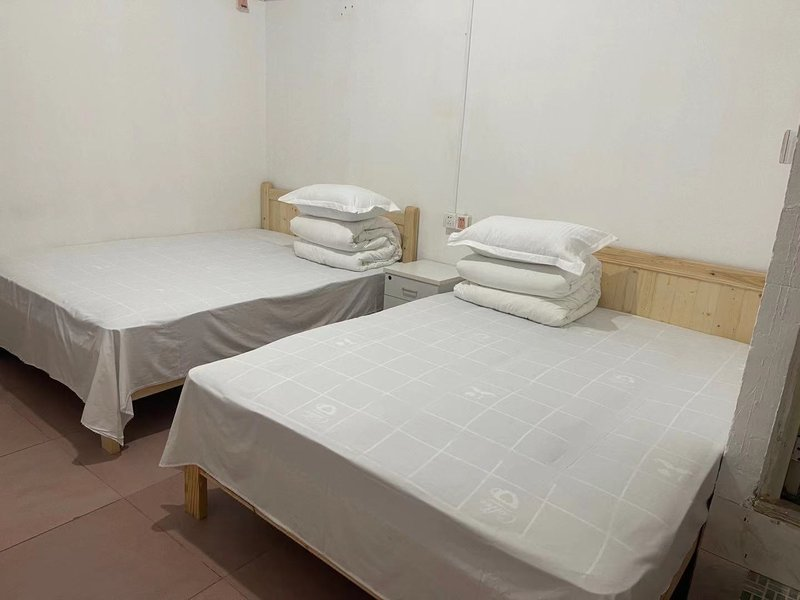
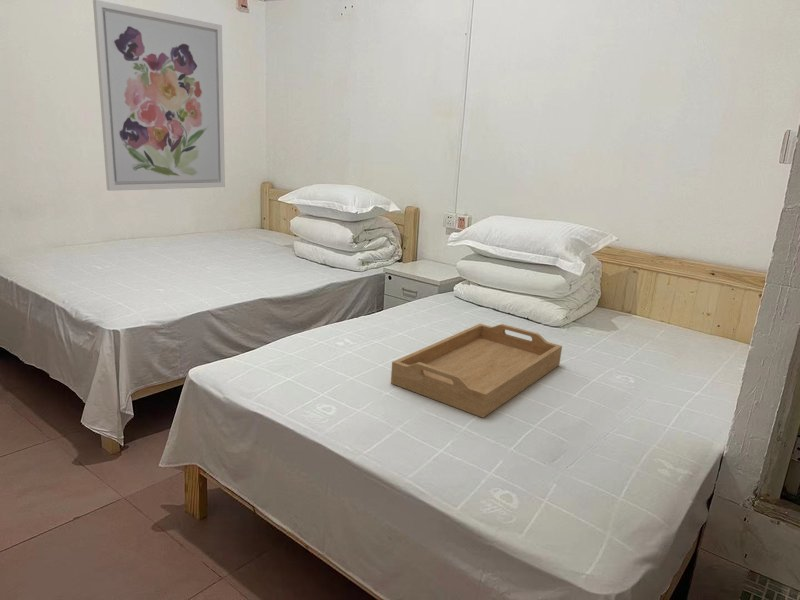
+ serving tray (481, 360)
+ wall art (166, 104)
